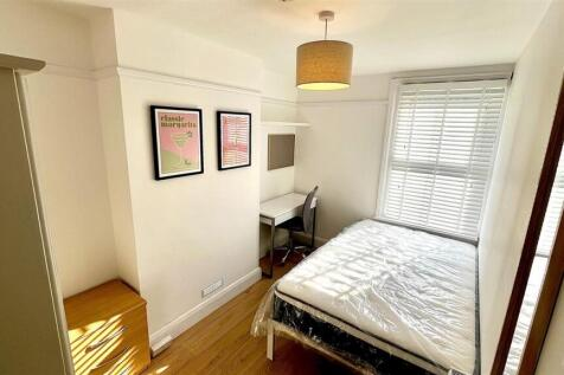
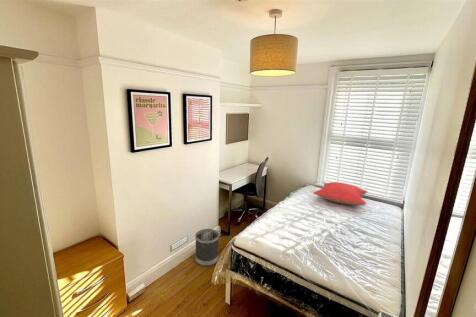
+ wastebasket (207, 246)
+ pillow (341, 192)
